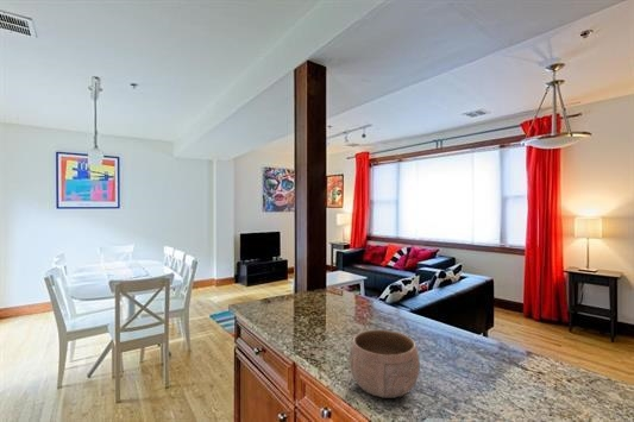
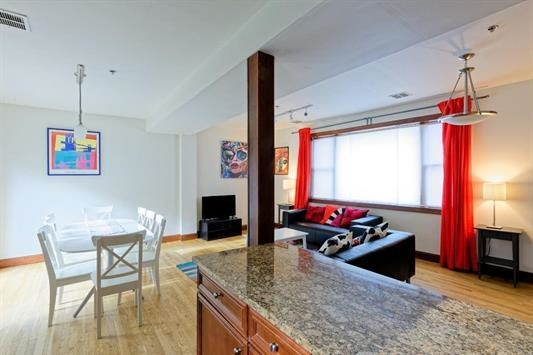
- bowl (383, 363)
